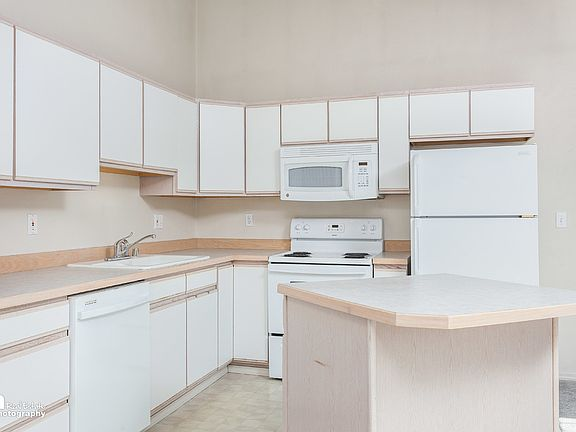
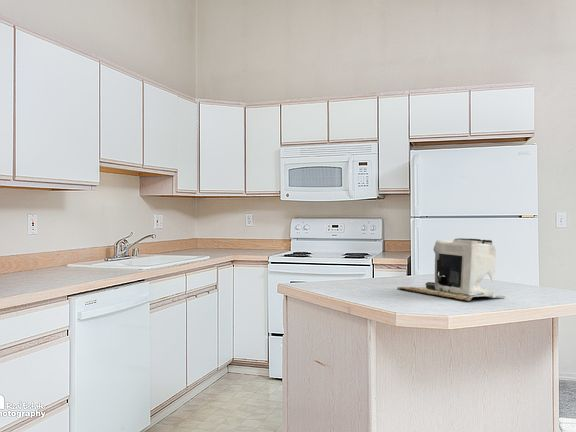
+ coffee maker (448, 265)
